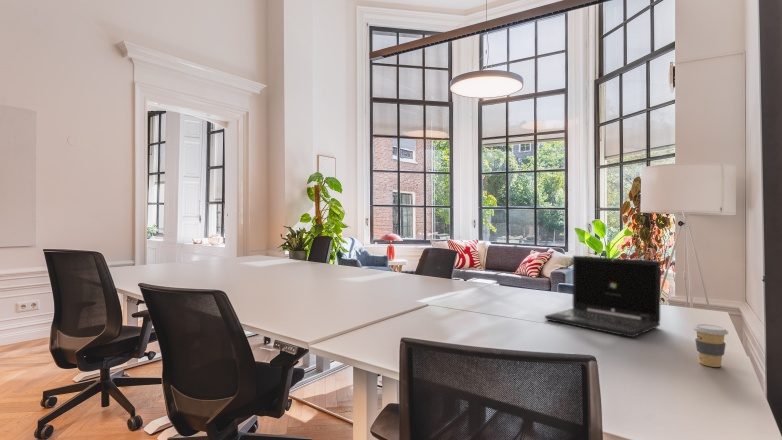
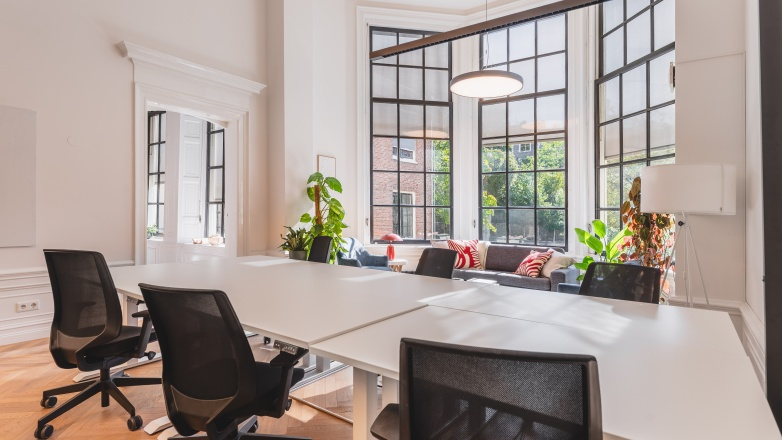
- laptop (600, 291)
- coffee cup (710, 345)
